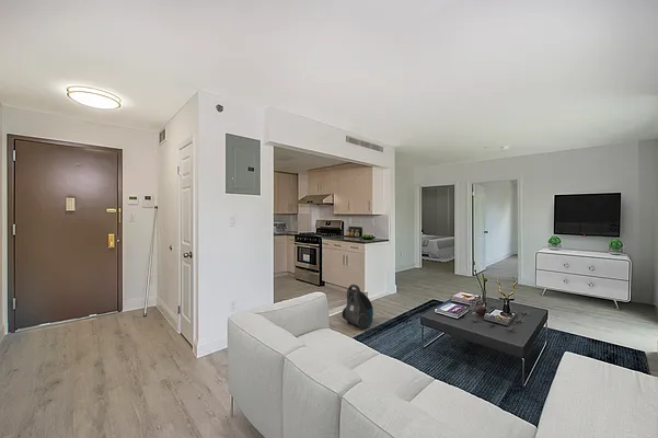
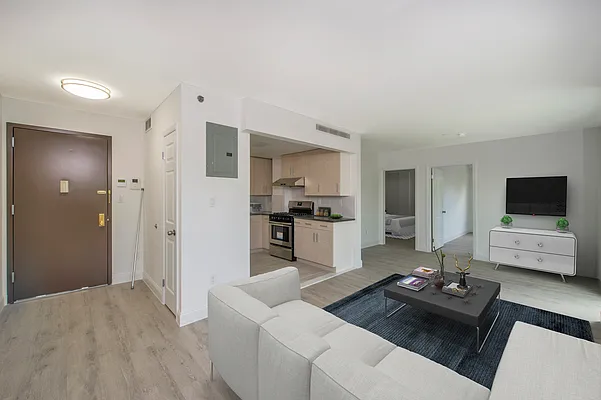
- vacuum cleaner (358, 304)
